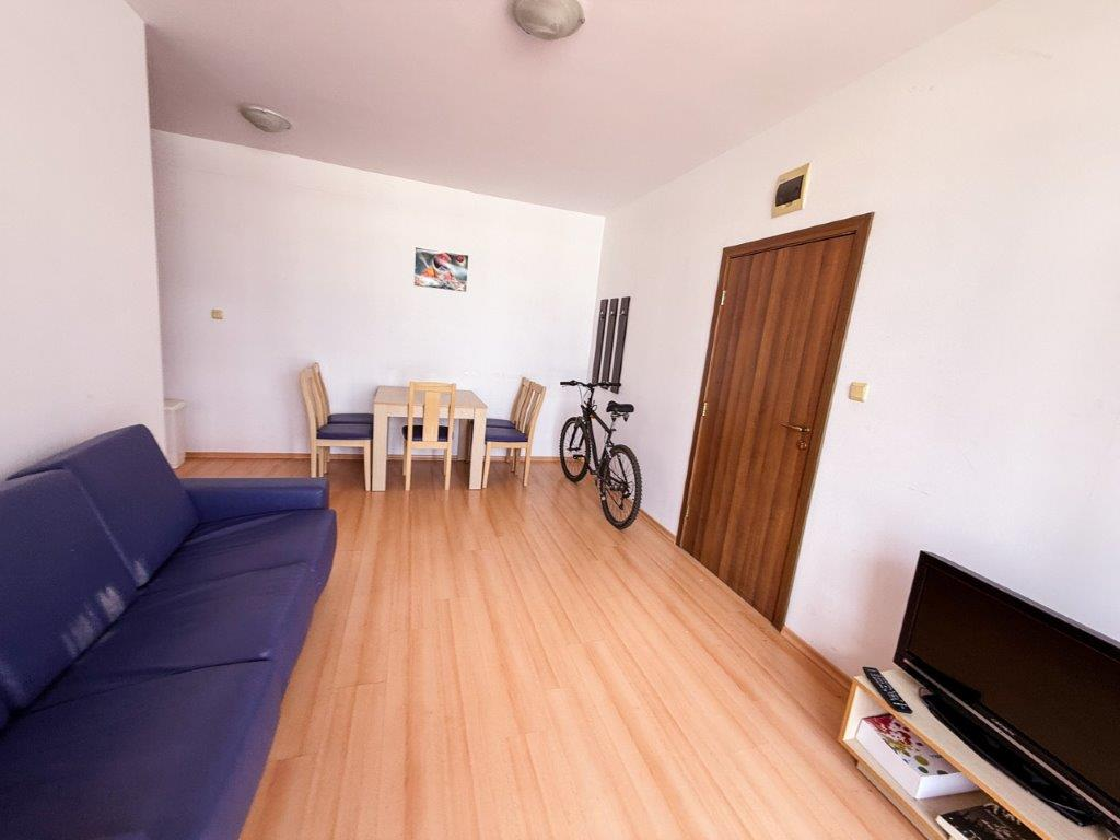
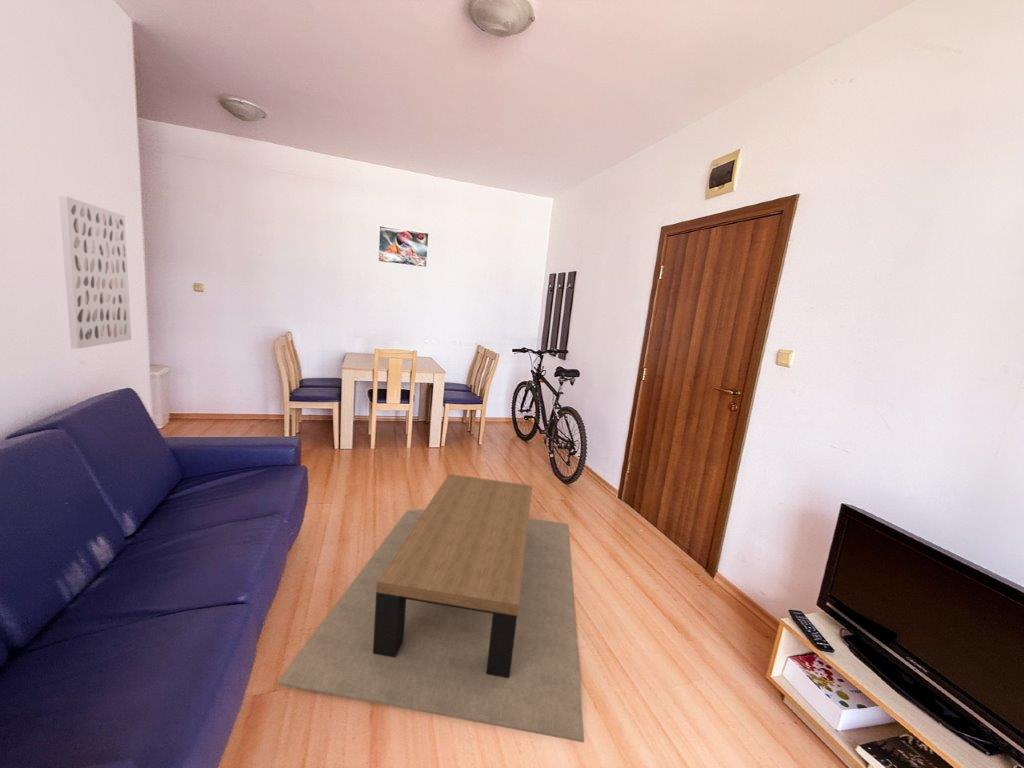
+ coffee table (471, 550)
+ wall art (99, 277)
